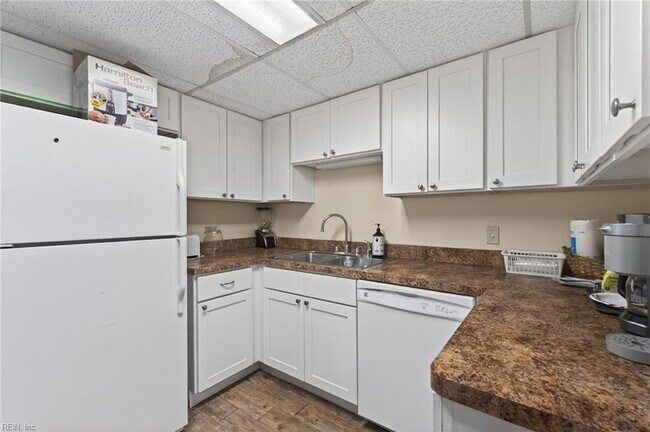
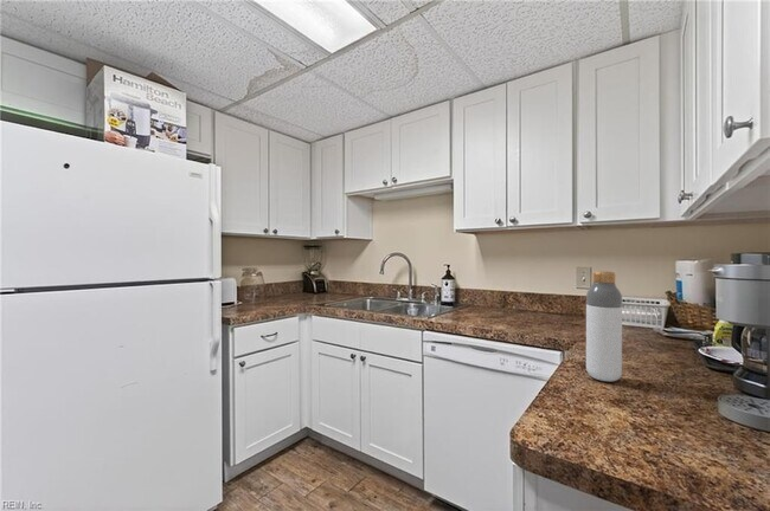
+ bottle (603, 324)
